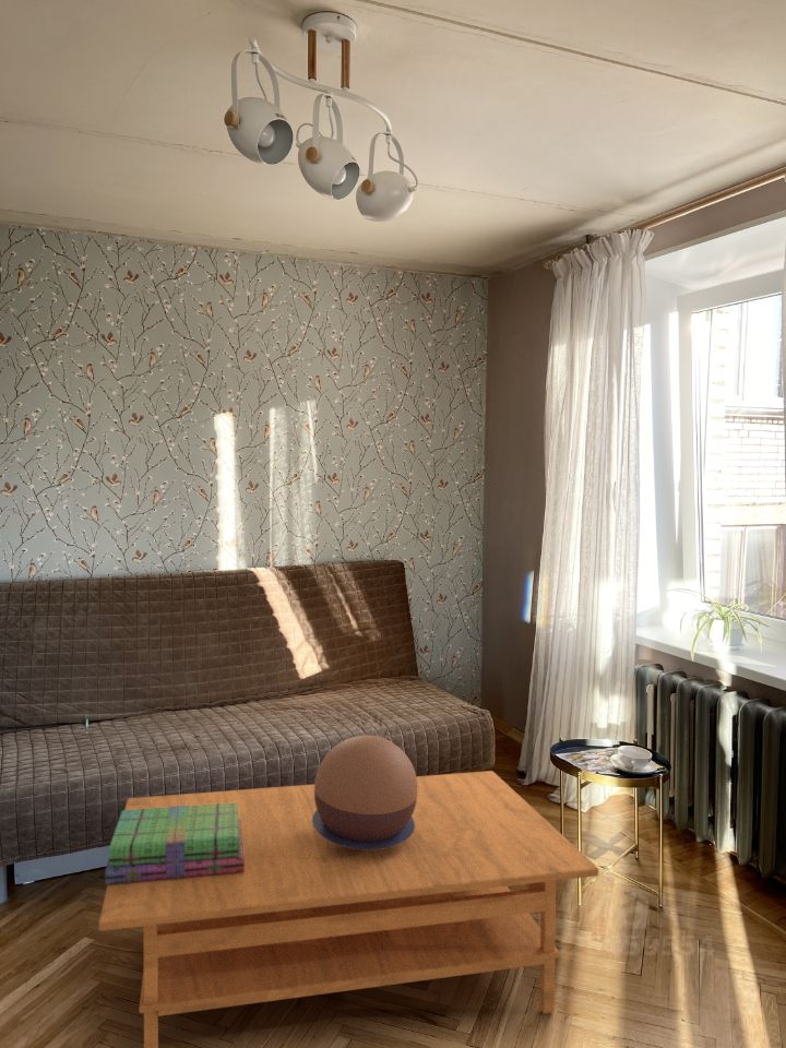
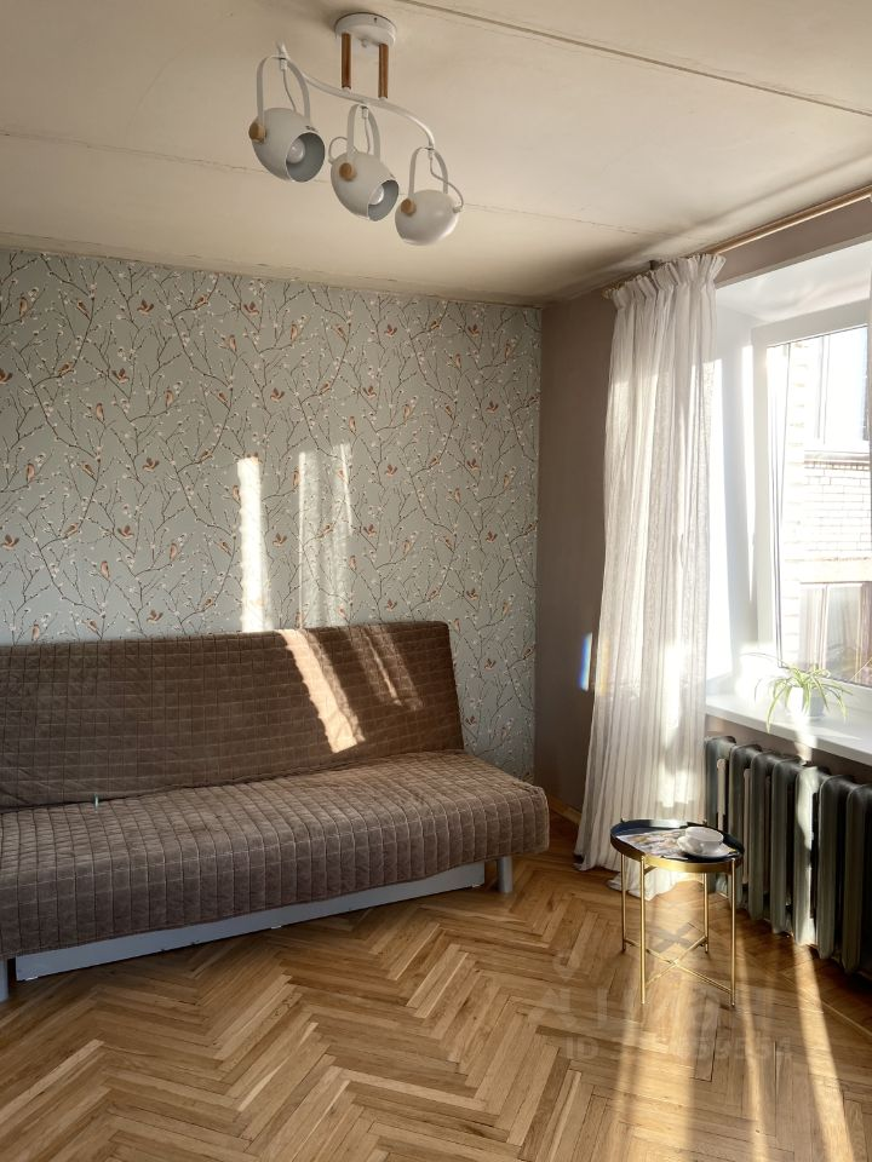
- stack of books (178, 838)
- decorative bowl (365, 787)
- coffee table (338, 898)
